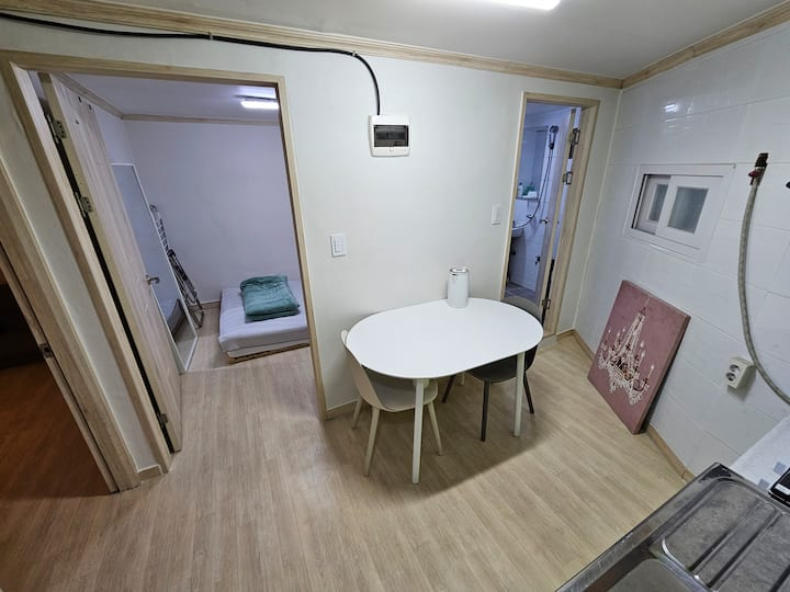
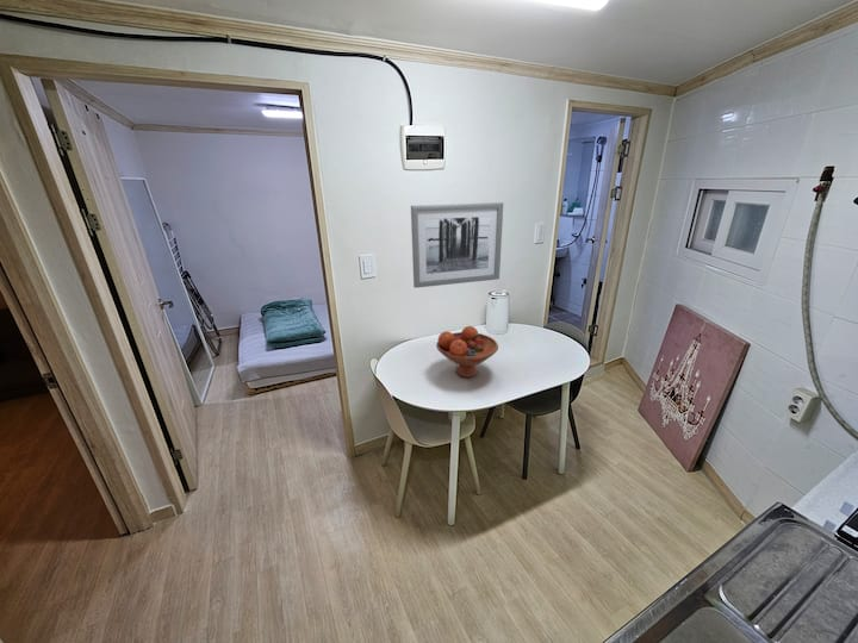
+ fruit bowl (466, 352)
+ wall art (458, 244)
